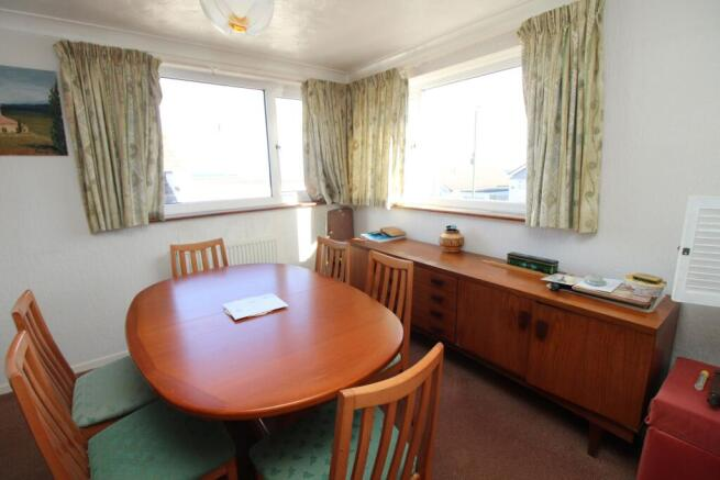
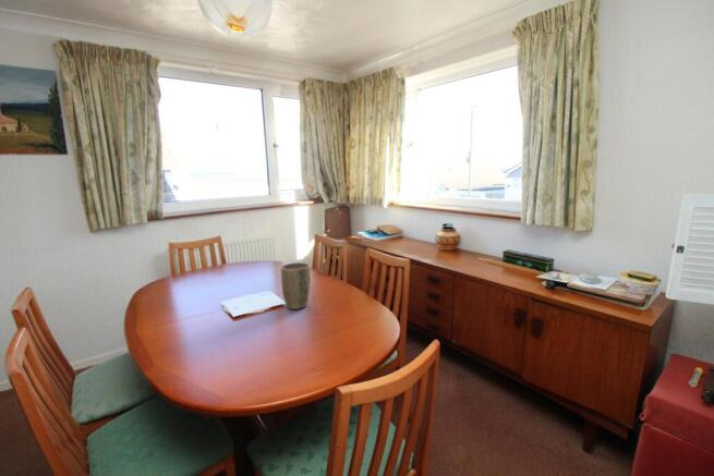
+ plant pot (295, 285)
